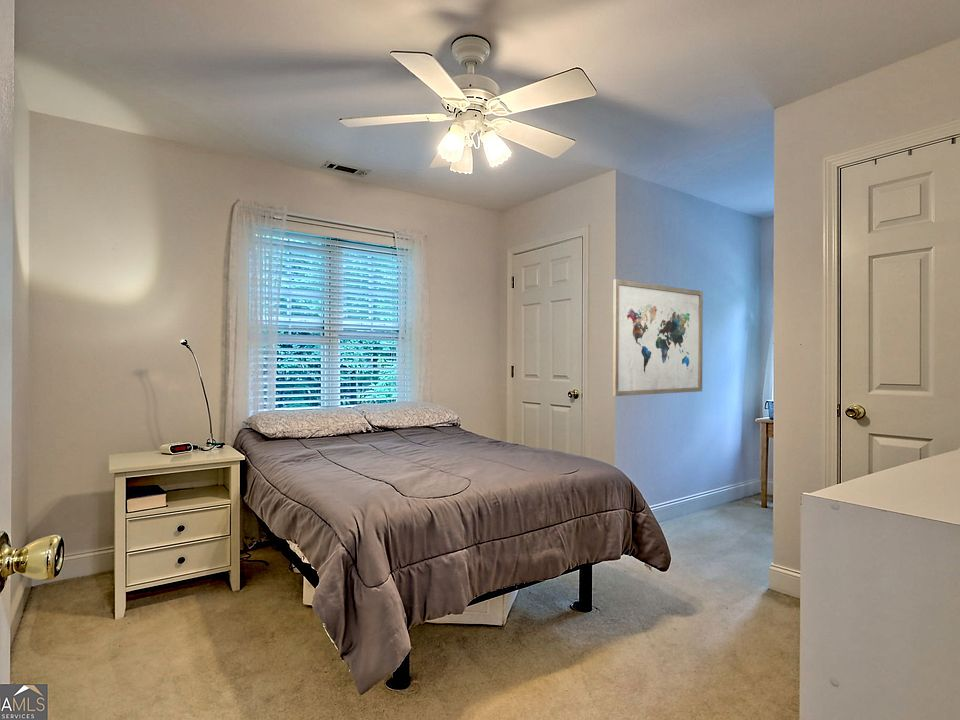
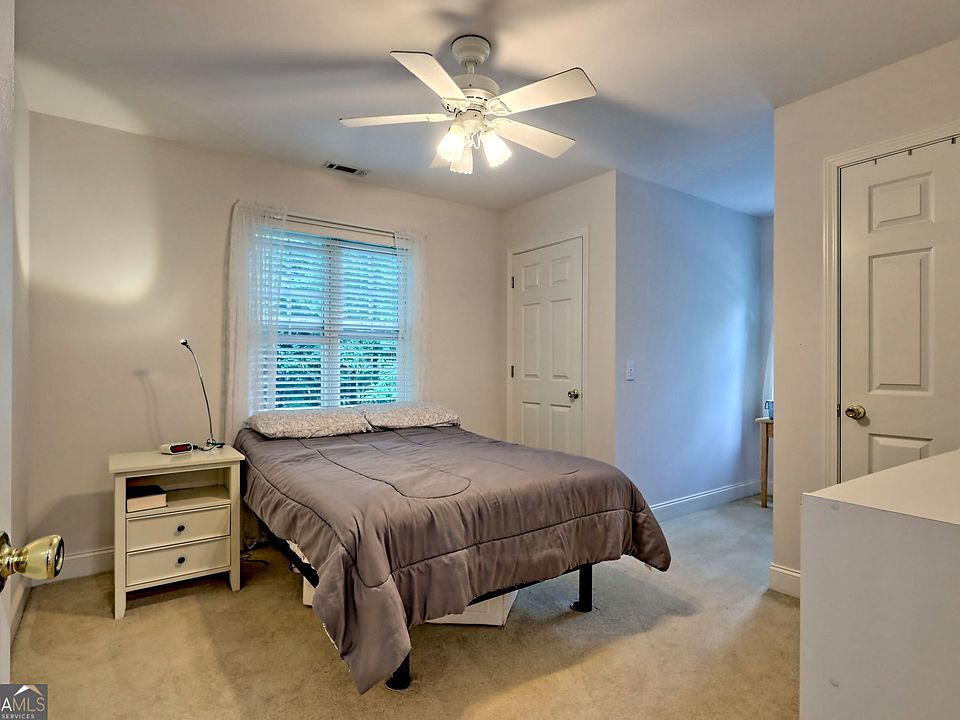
- wall art (661, 339)
